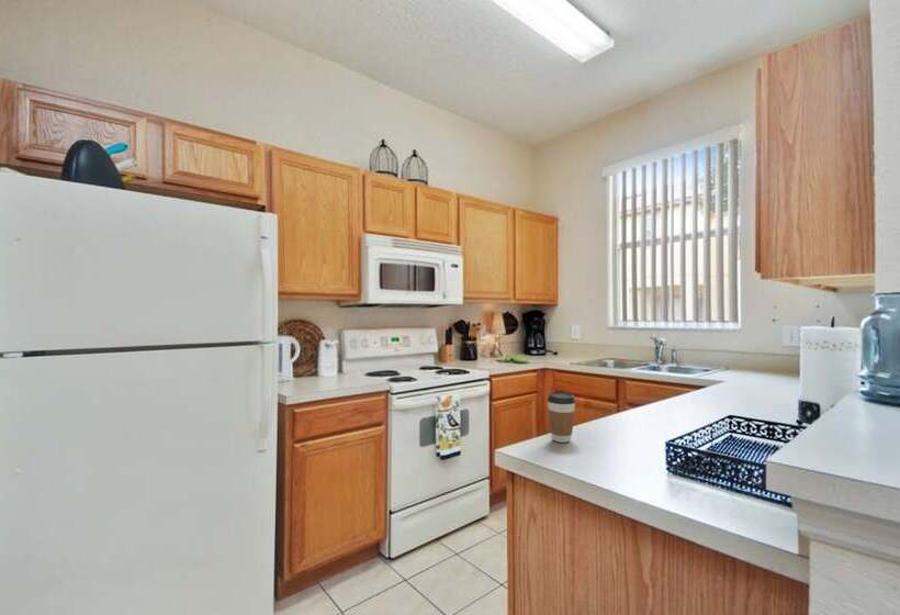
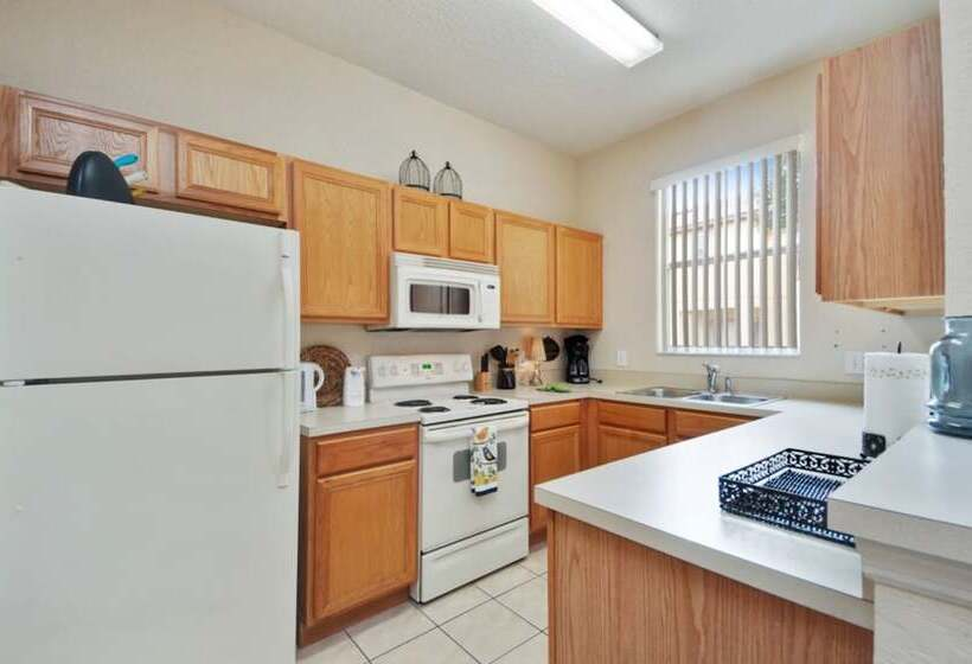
- coffee cup (561, 416)
